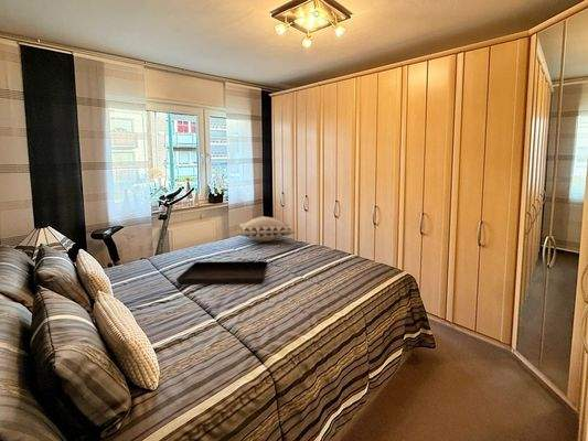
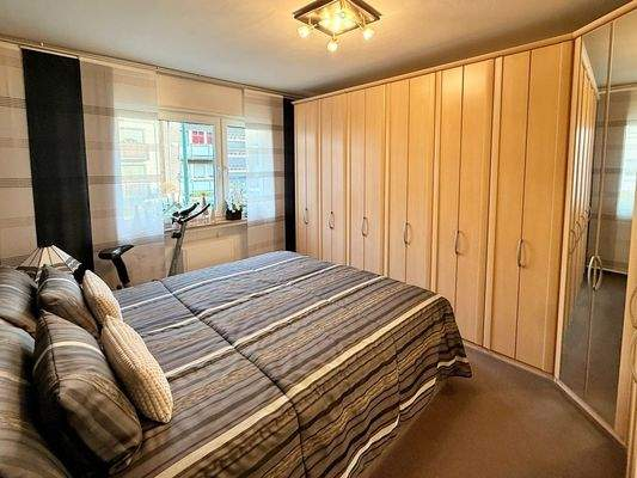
- decorative pillow (265, 228)
- serving tray (226, 271)
